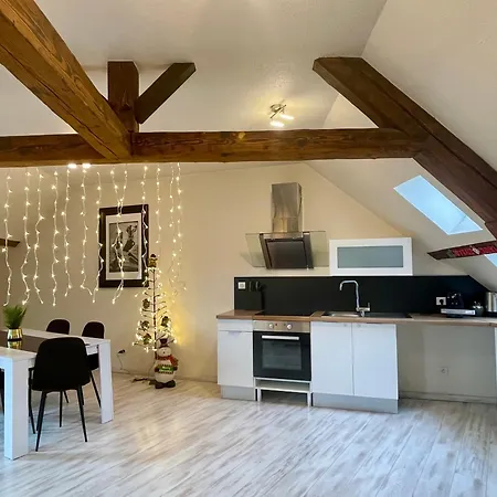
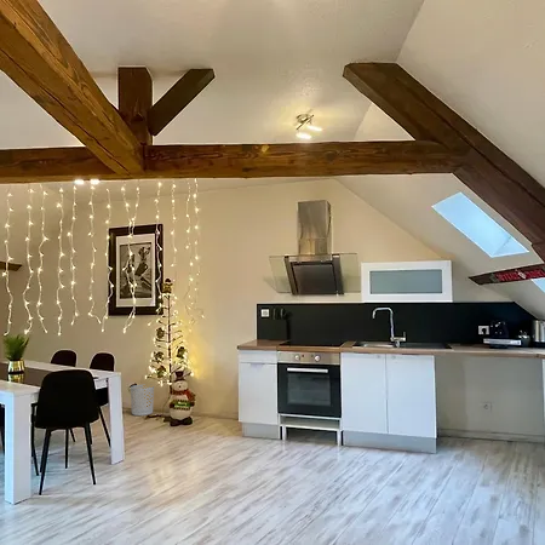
+ waste bin (142, 400)
